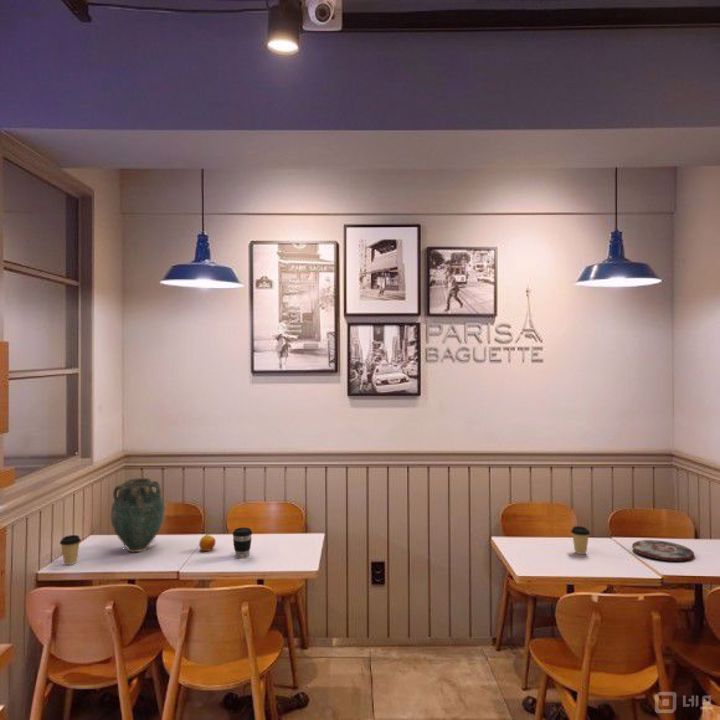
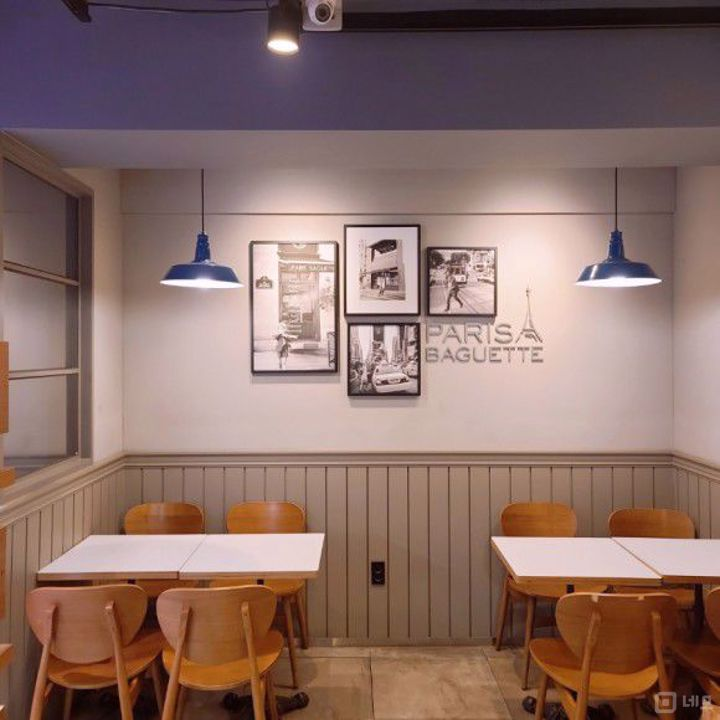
- coffee cup (70, 550)
- vase (138, 514)
- coffee cup (242, 543)
- apple (207, 541)
- coffee cup (580, 540)
- plate (662, 550)
